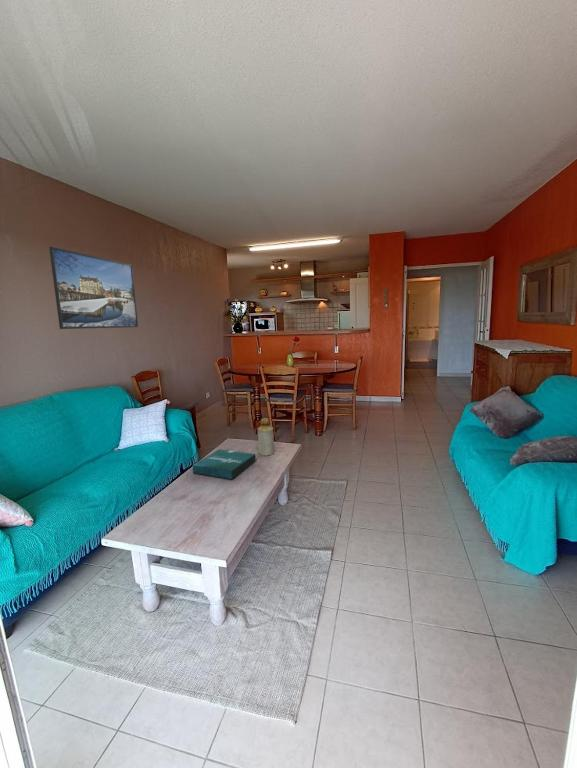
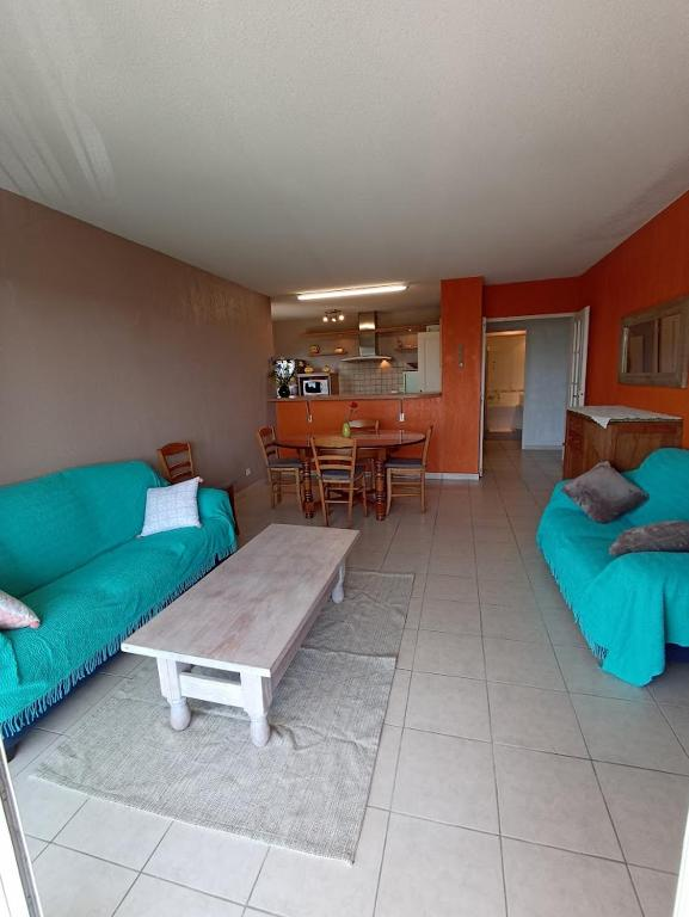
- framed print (100, 292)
- pizza box (225, 463)
- bottle (265, 436)
